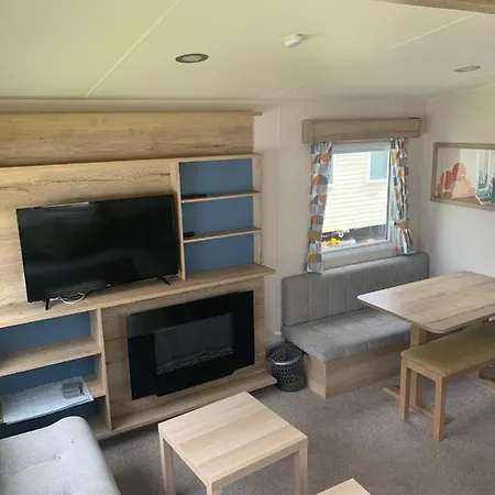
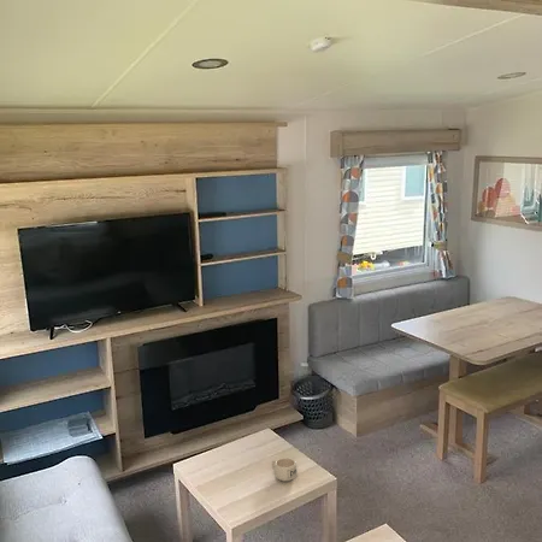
+ mug (283, 469)
